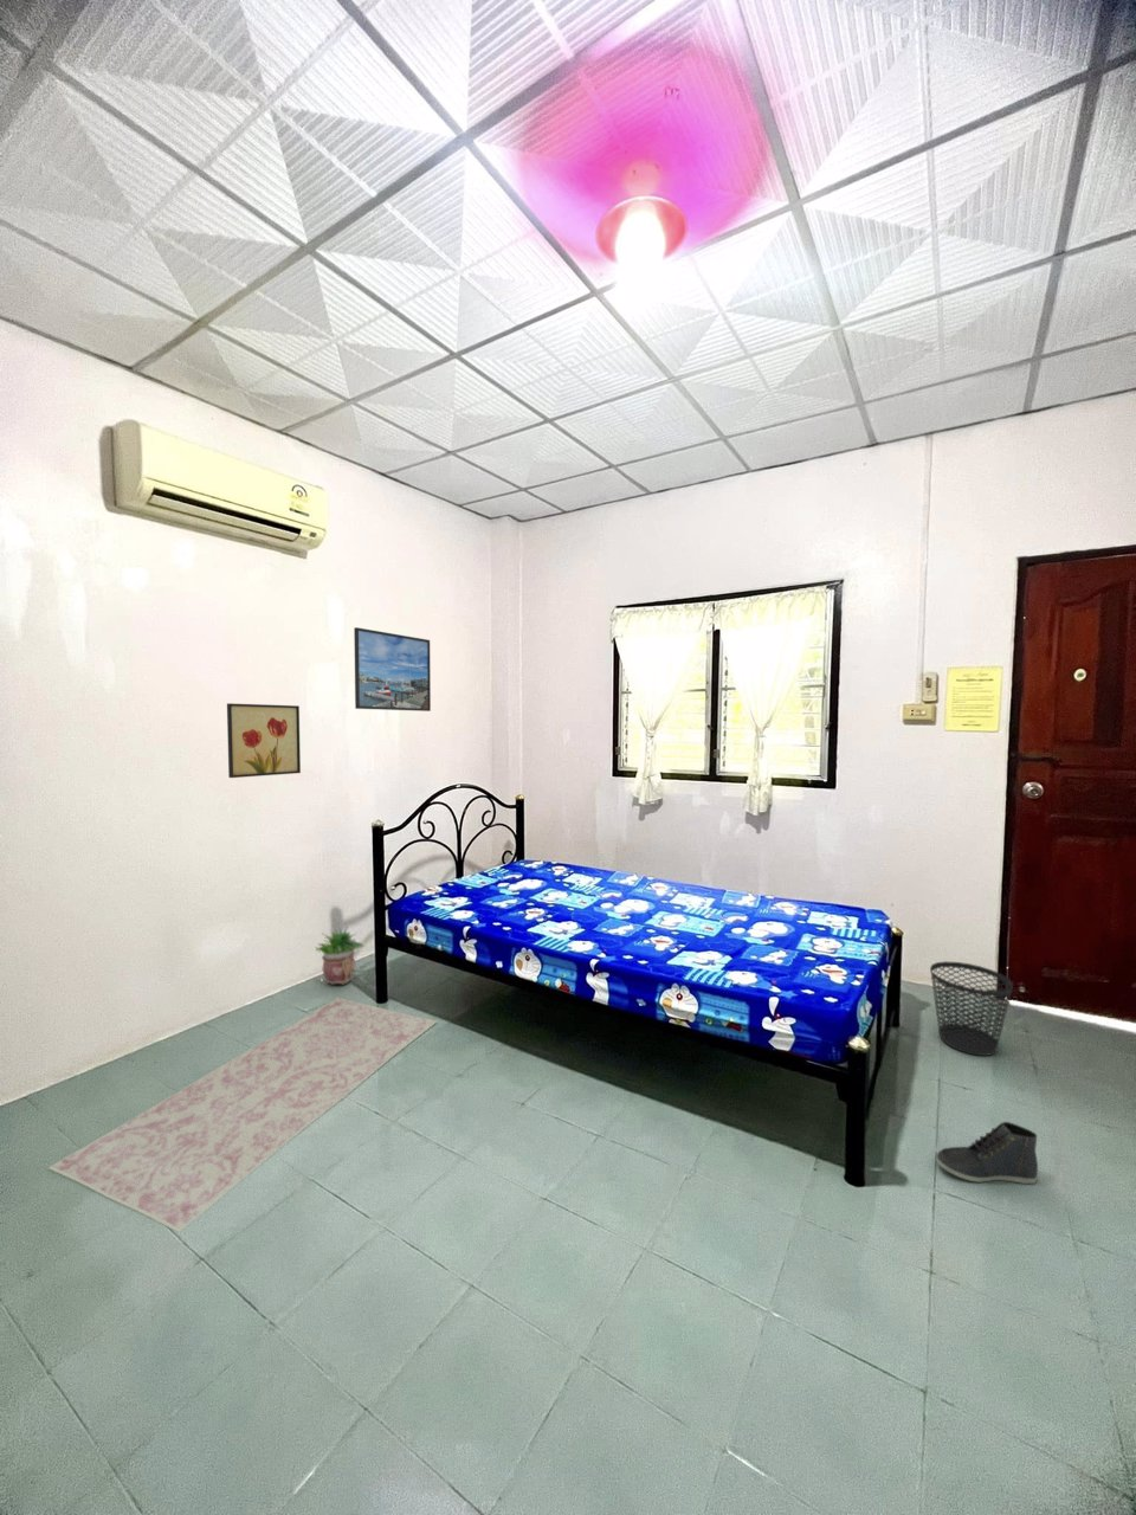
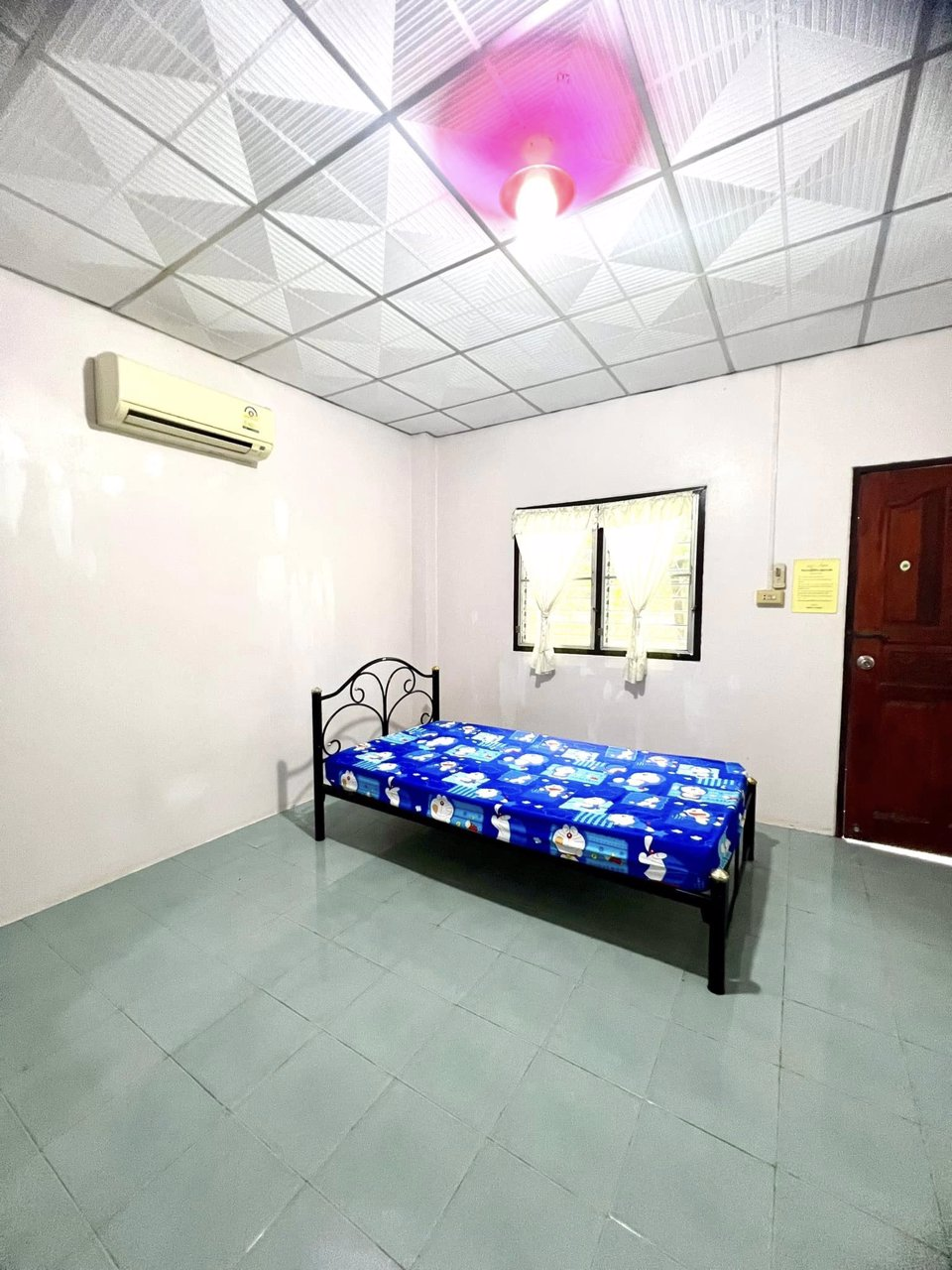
- sneaker (984, 1146)
- rug (282, 1080)
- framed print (394, 672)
- potted plant (338, 954)
- wastebasket (968, 1008)
- wall art (264, 740)
